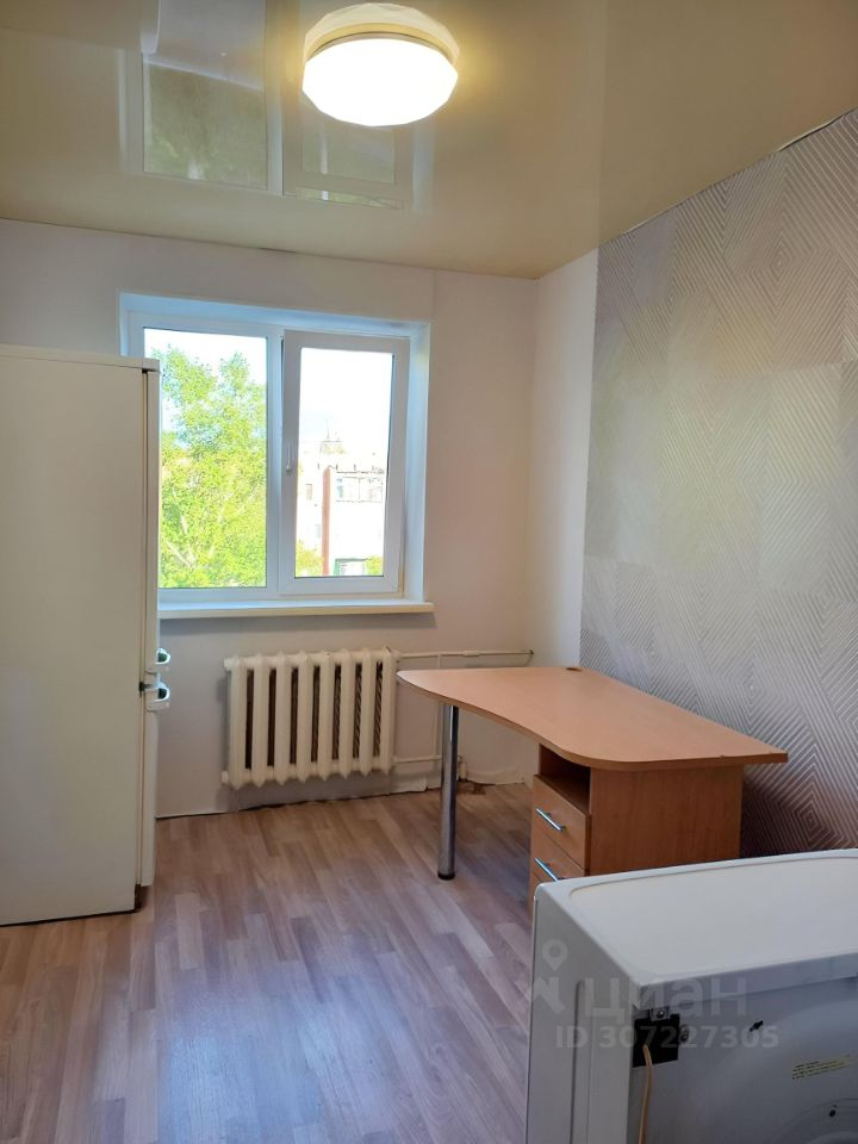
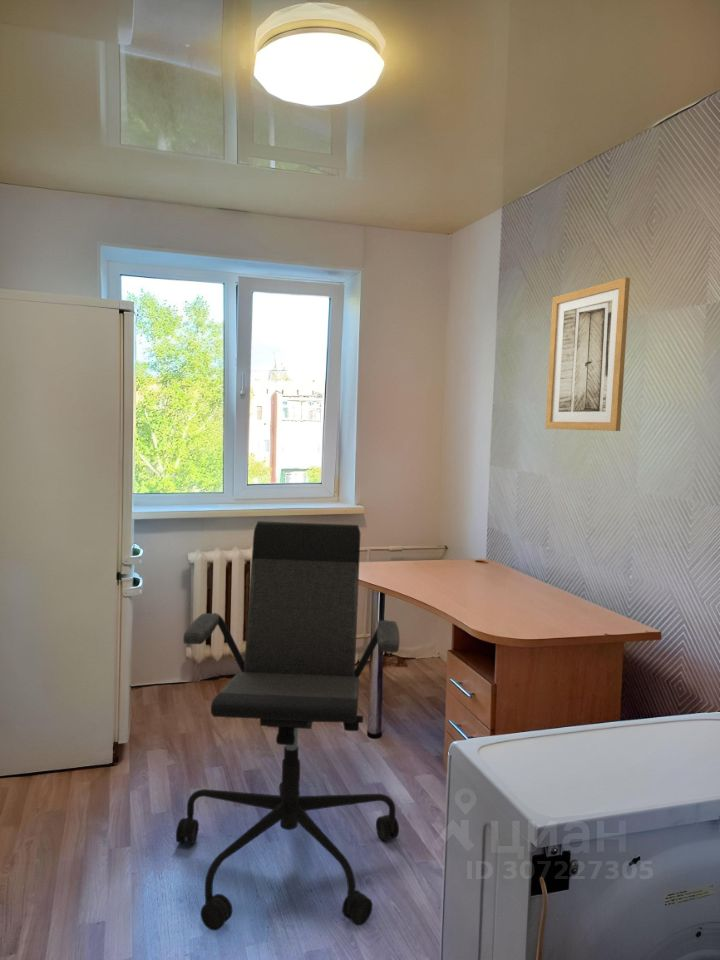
+ office chair (291, 699)
+ wall art (584, 359)
